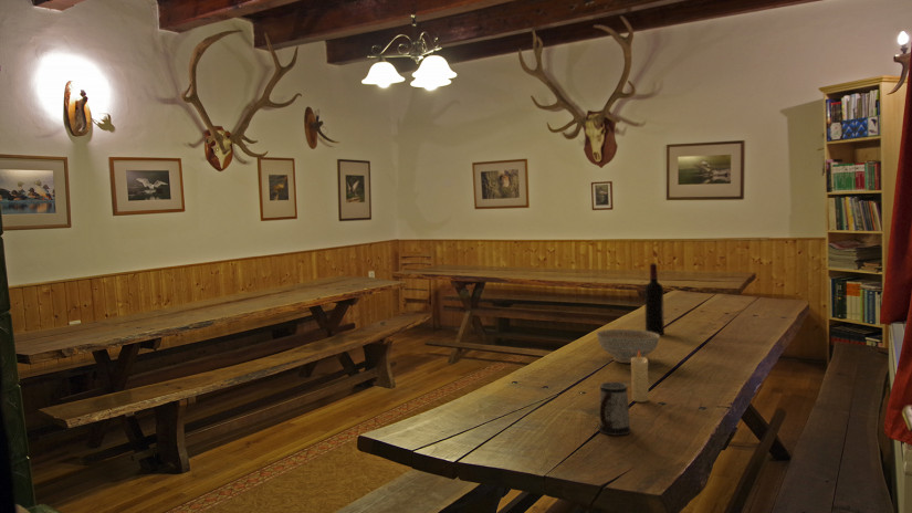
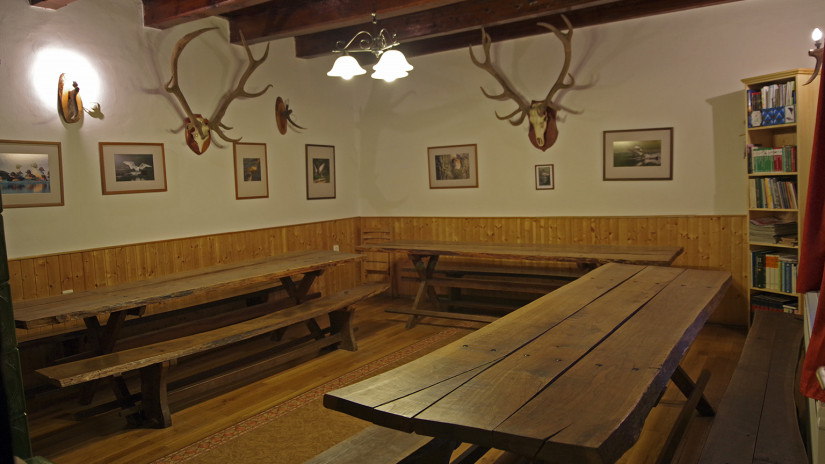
- mug (610, 409)
- wine bottle (653, 299)
- candle (639, 374)
- decorative bowl (628, 347)
